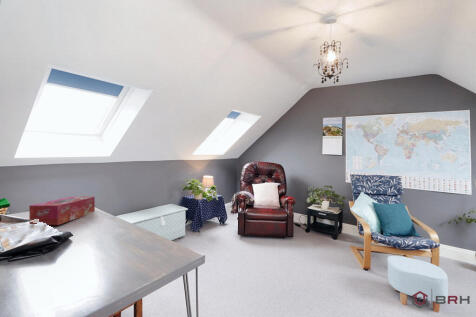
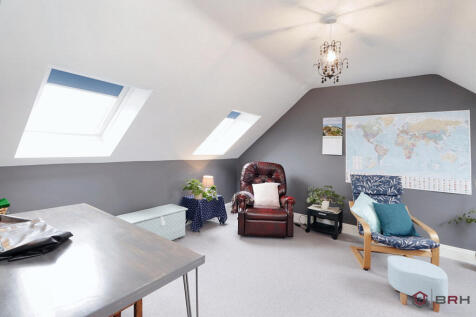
- tissue box (65, 209)
